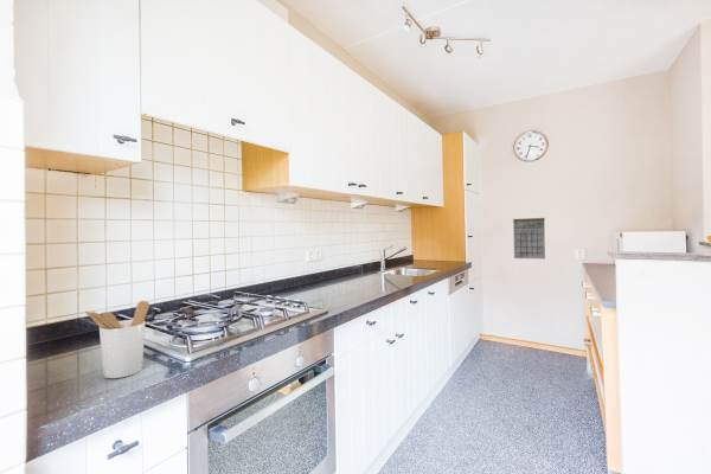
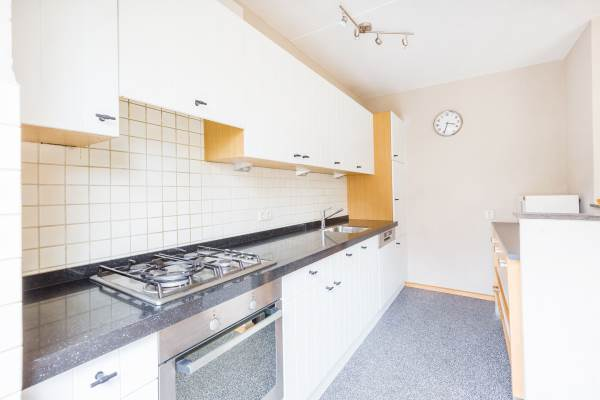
- calendar (529, 233)
- utensil holder (116, 339)
